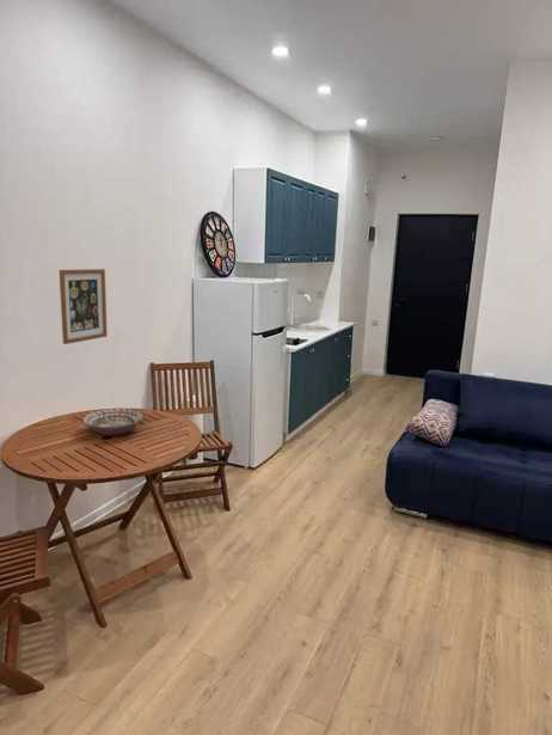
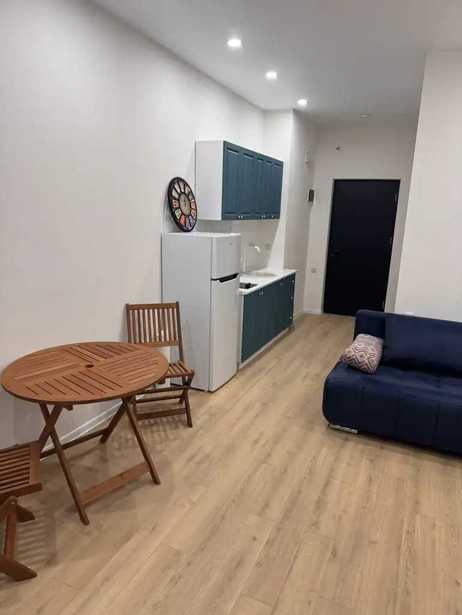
- decorative bowl (114, 423)
- wall art (84, 305)
